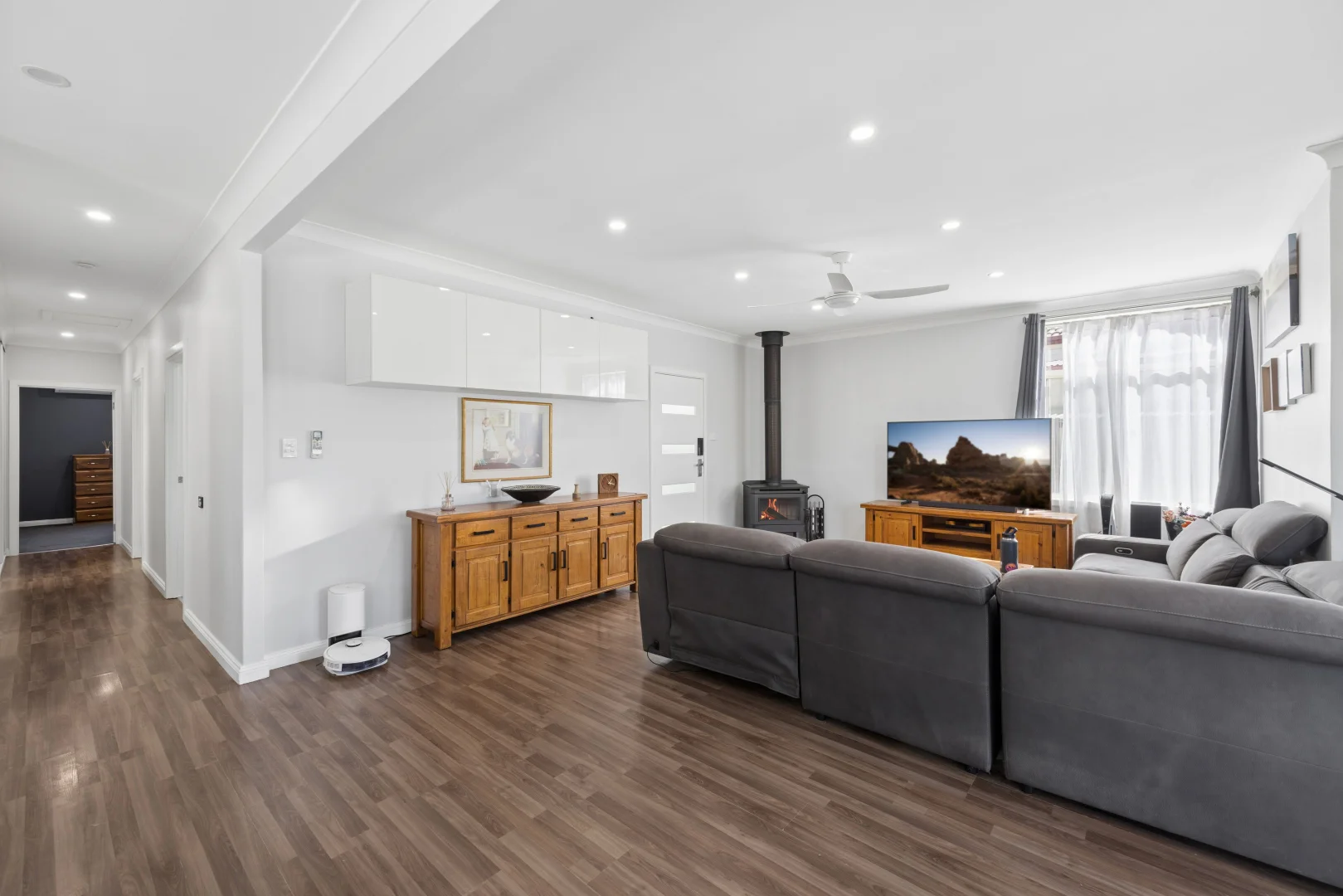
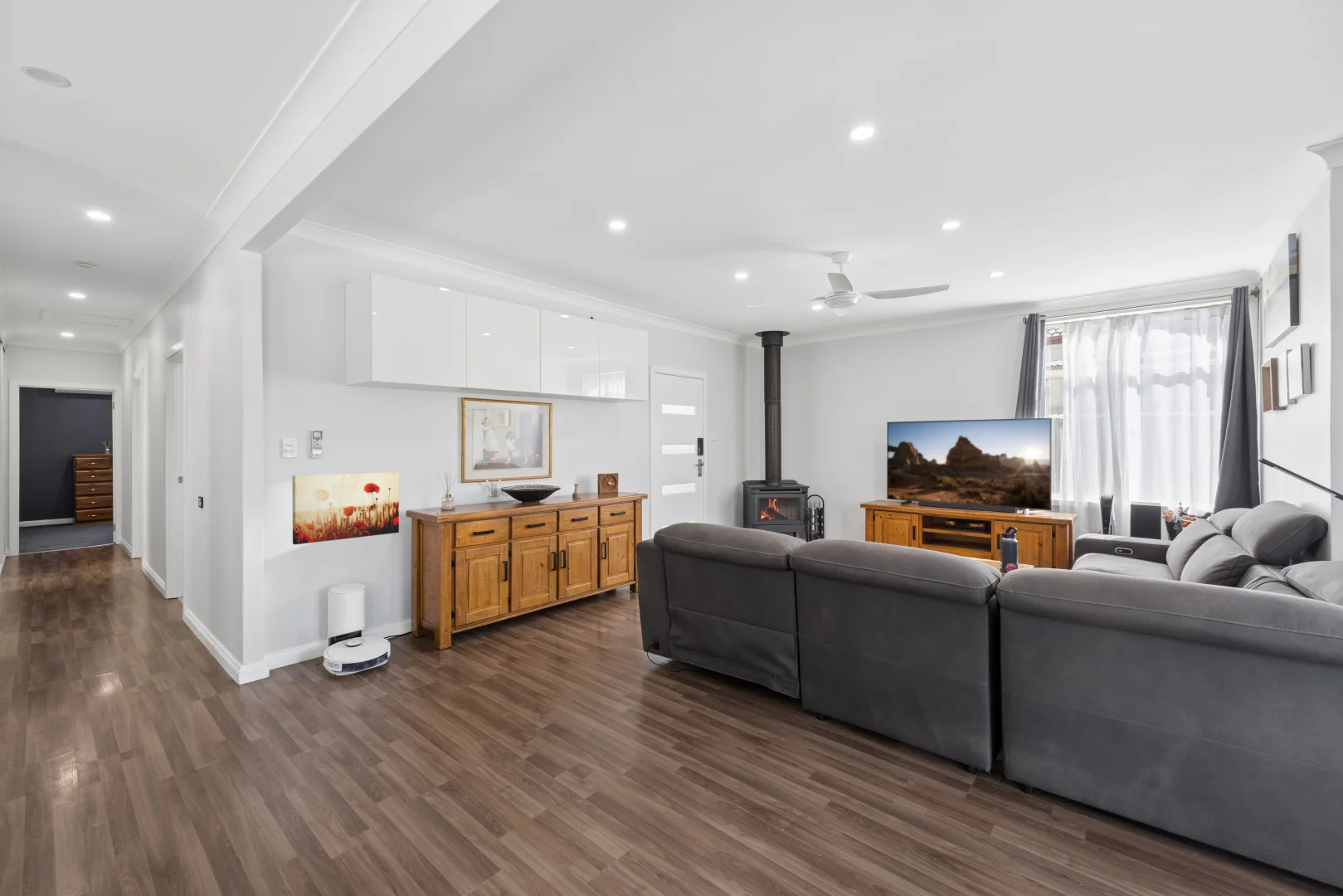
+ wall art (348, 505)
